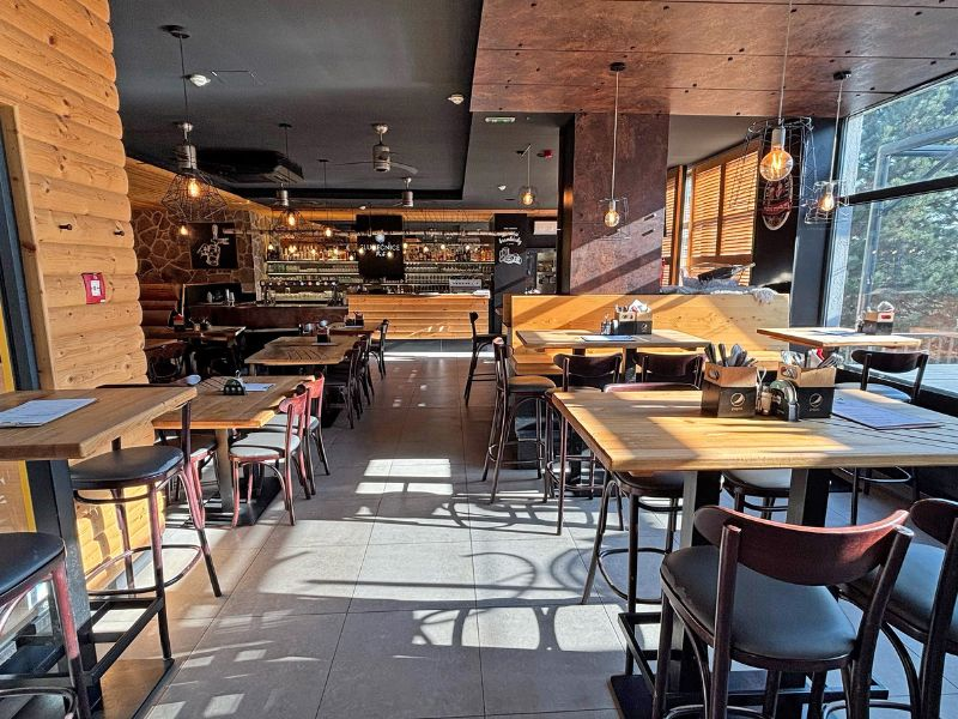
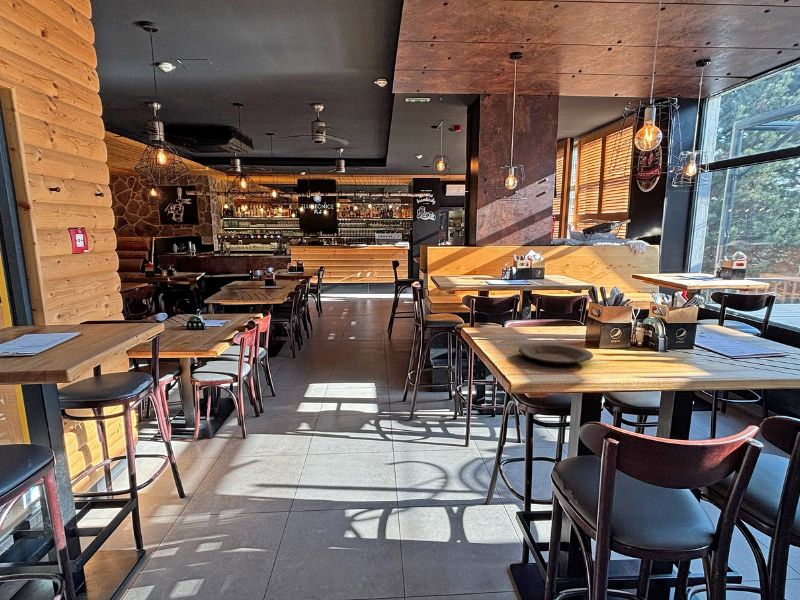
+ plate (554, 355)
